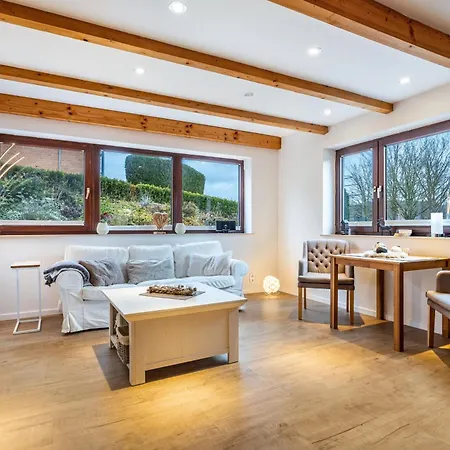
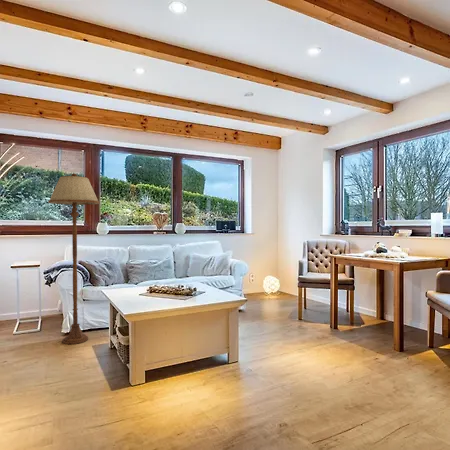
+ floor lamp (74, 256)
